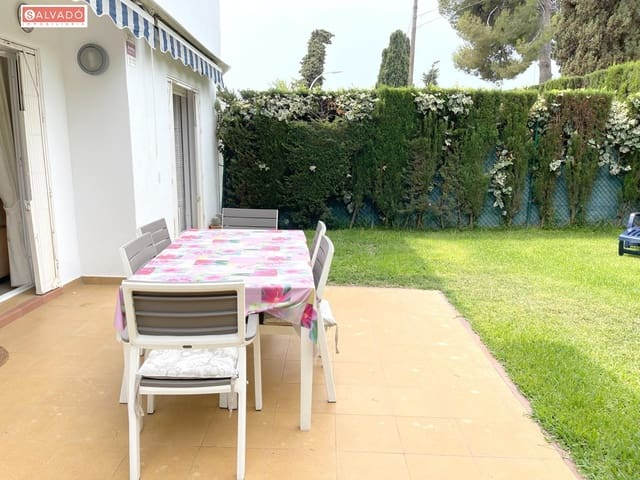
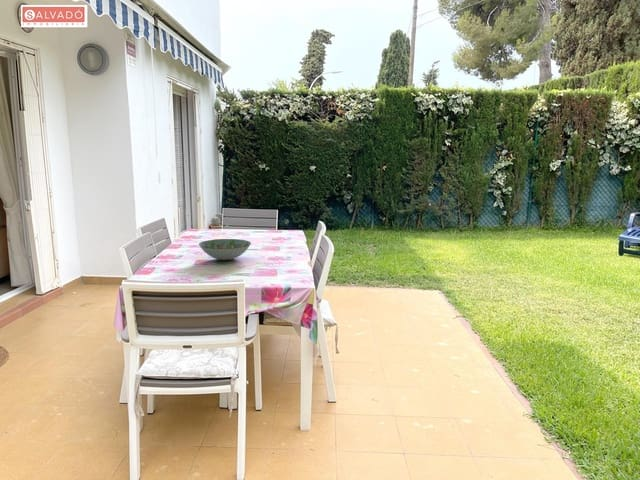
+ decorative bowl (225, 251)
